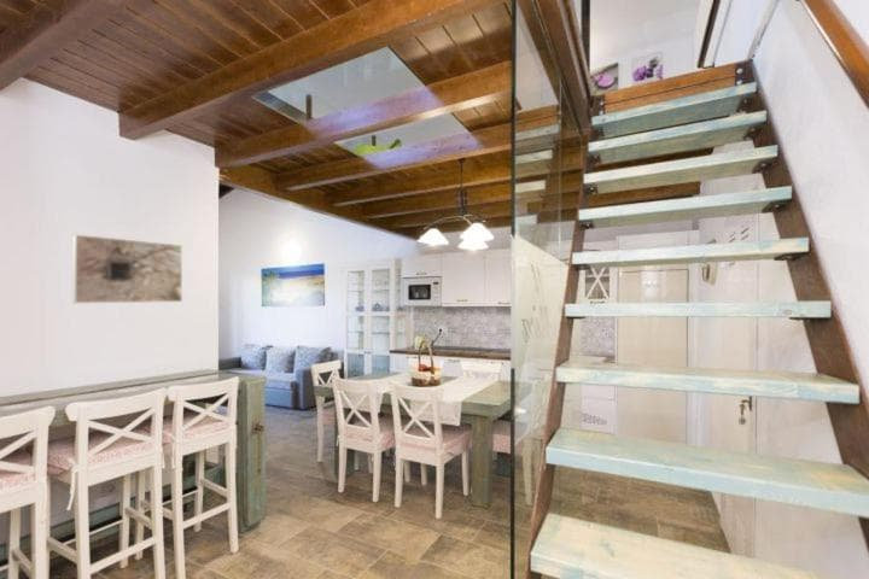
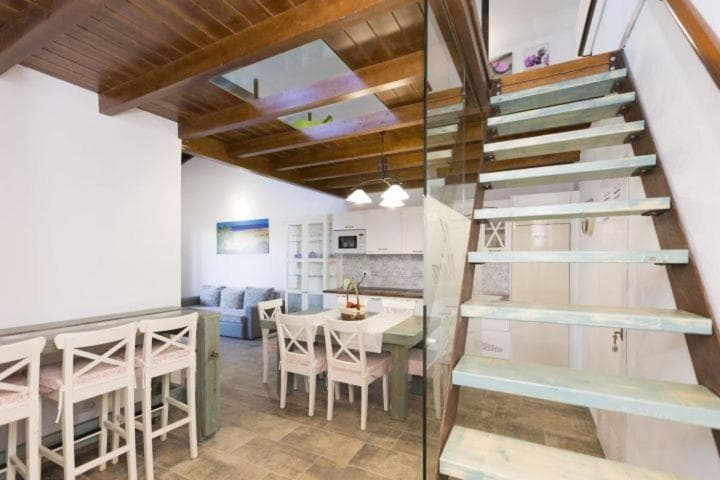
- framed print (132, 271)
